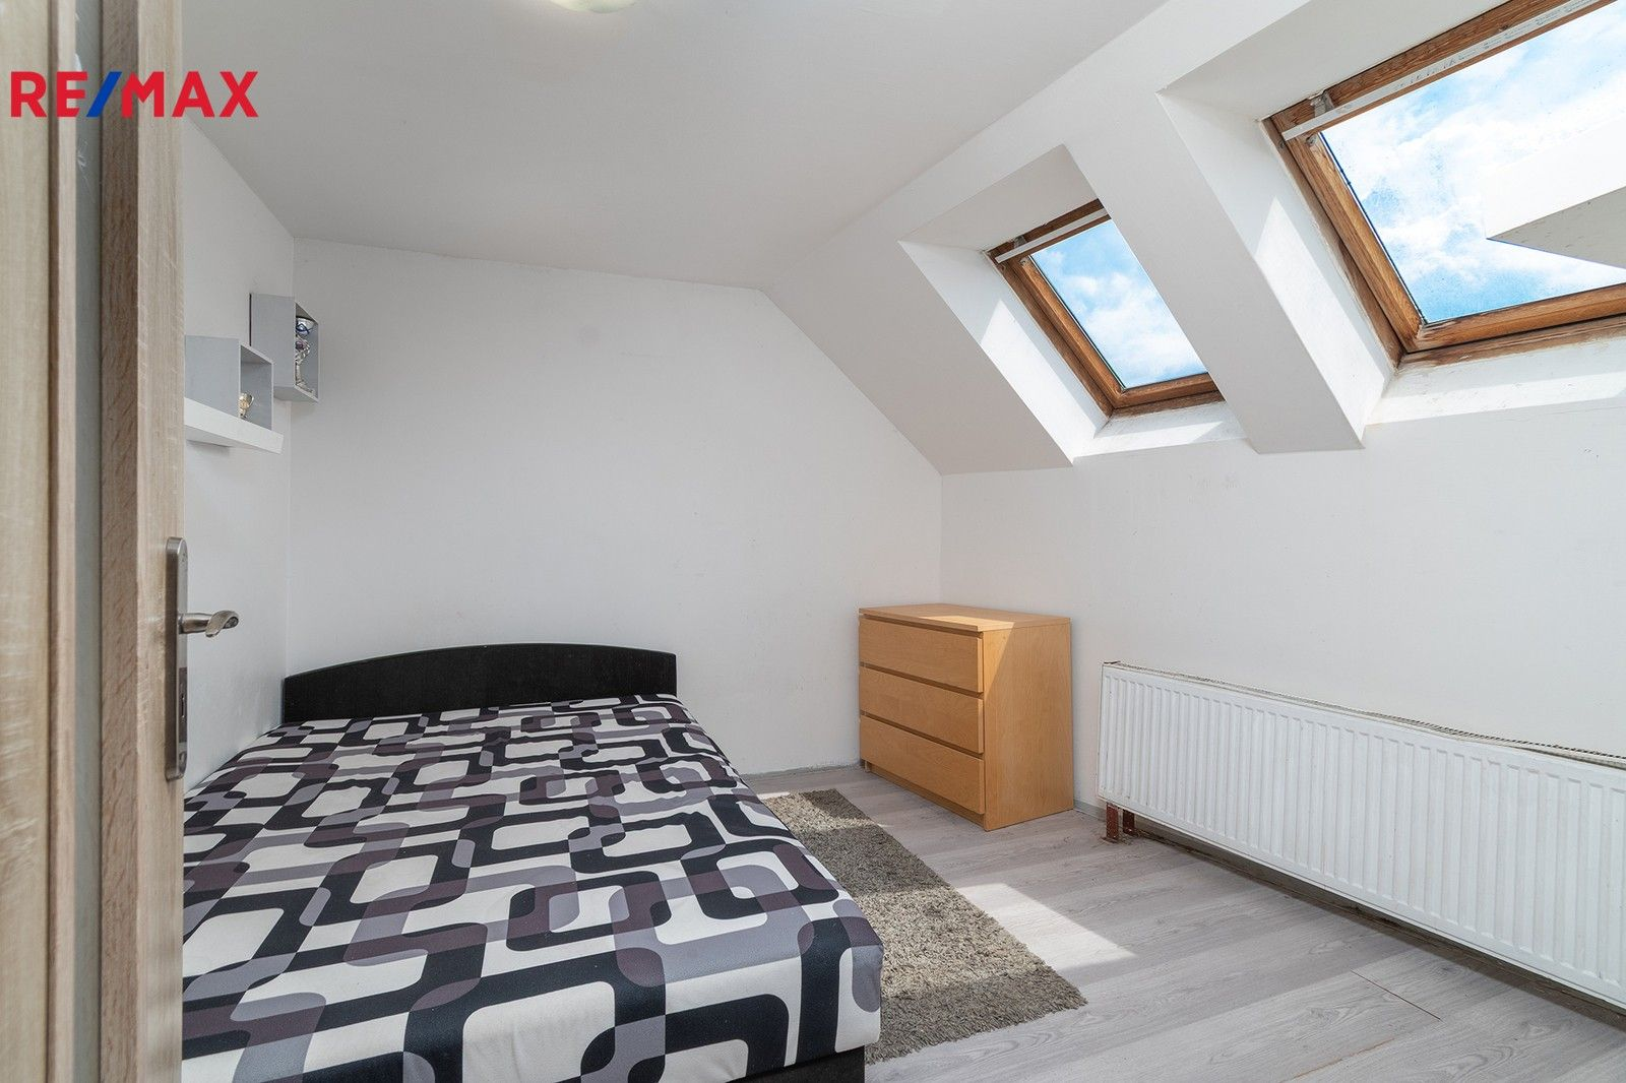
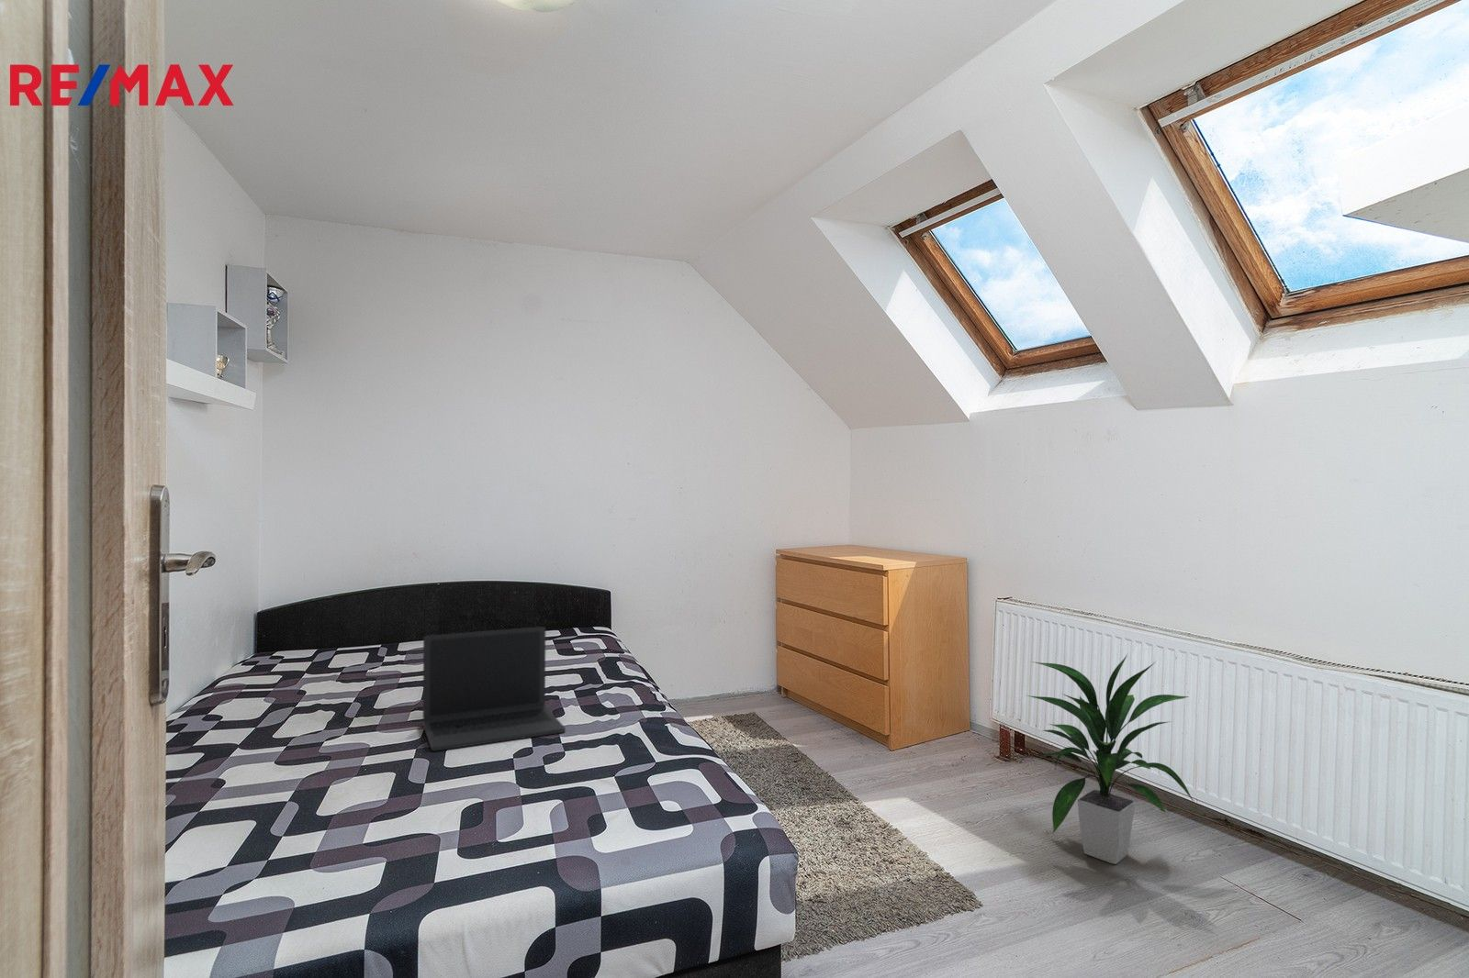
+ laptop (493, 682)
+ indoor plant (1099, 752)
